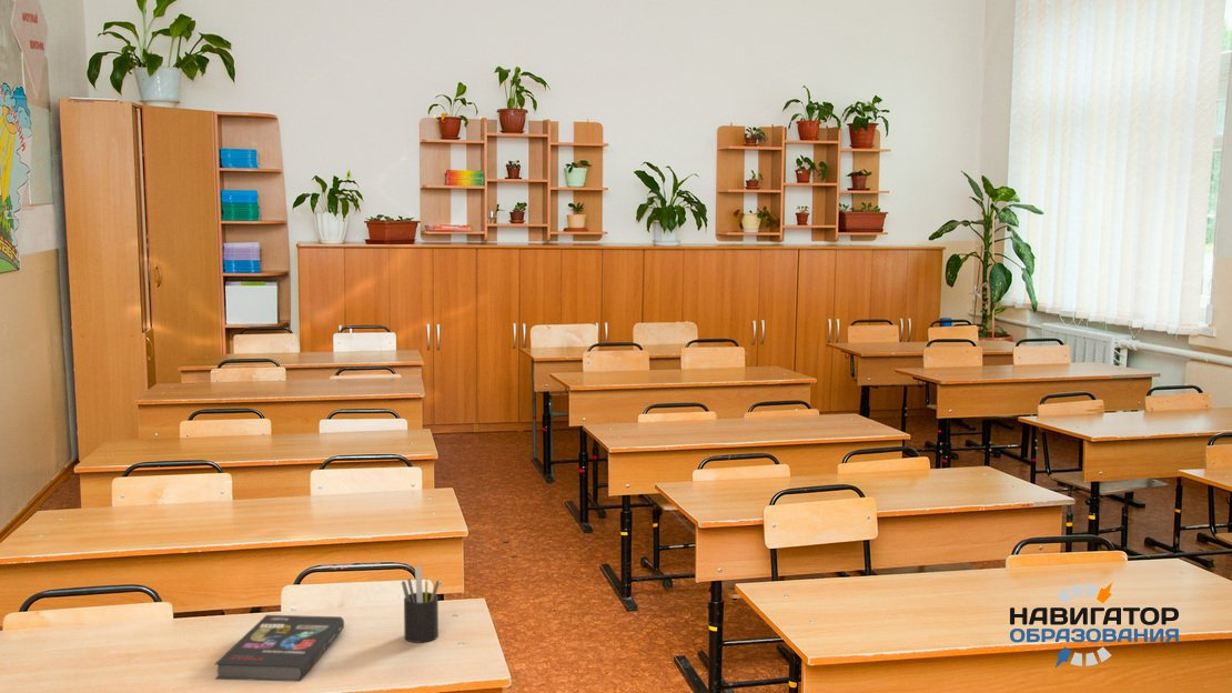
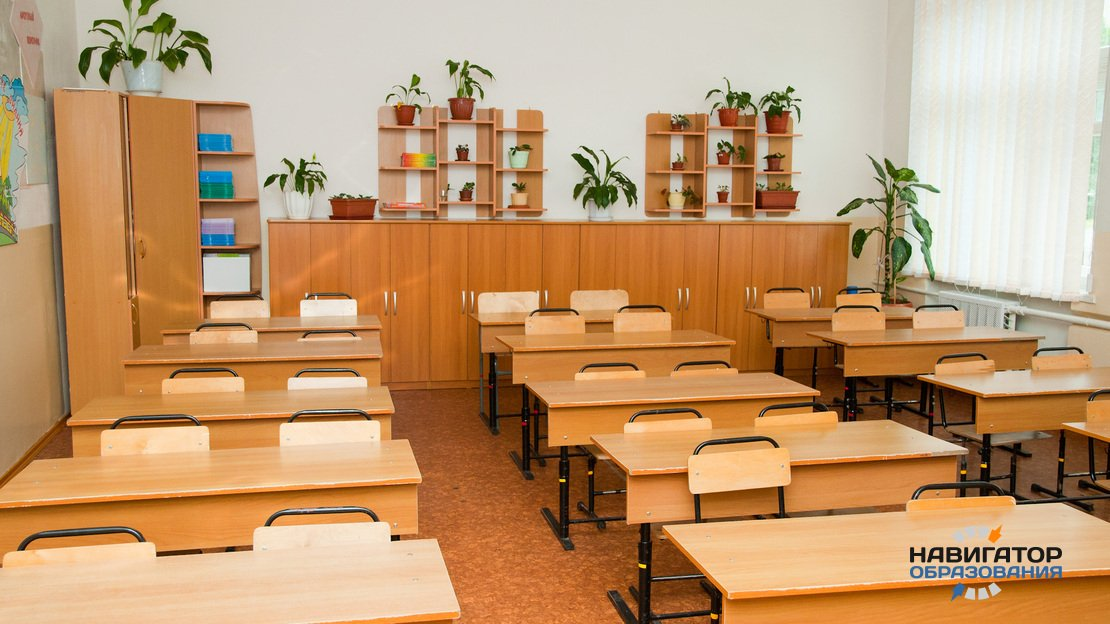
- book (283, 645)
- pen holder (421, 603)
